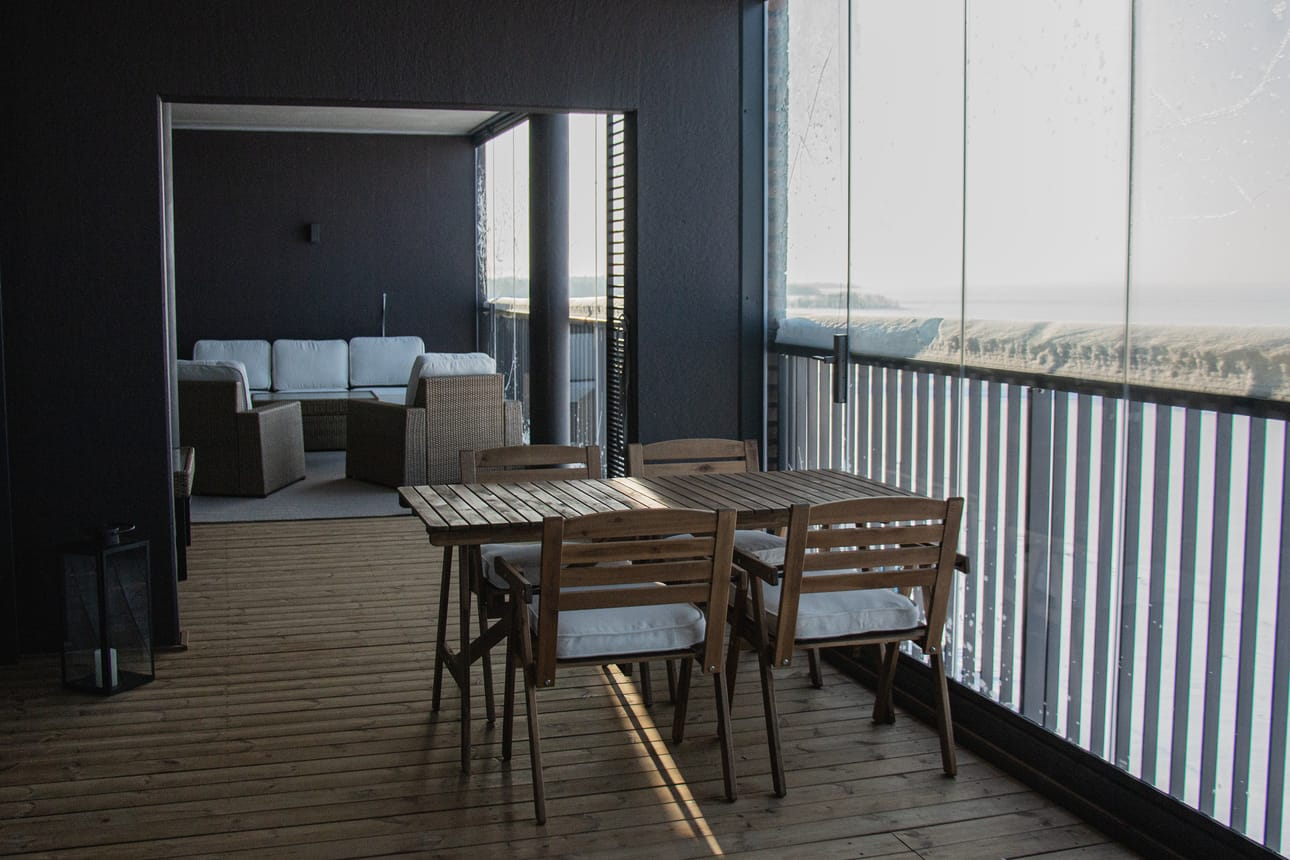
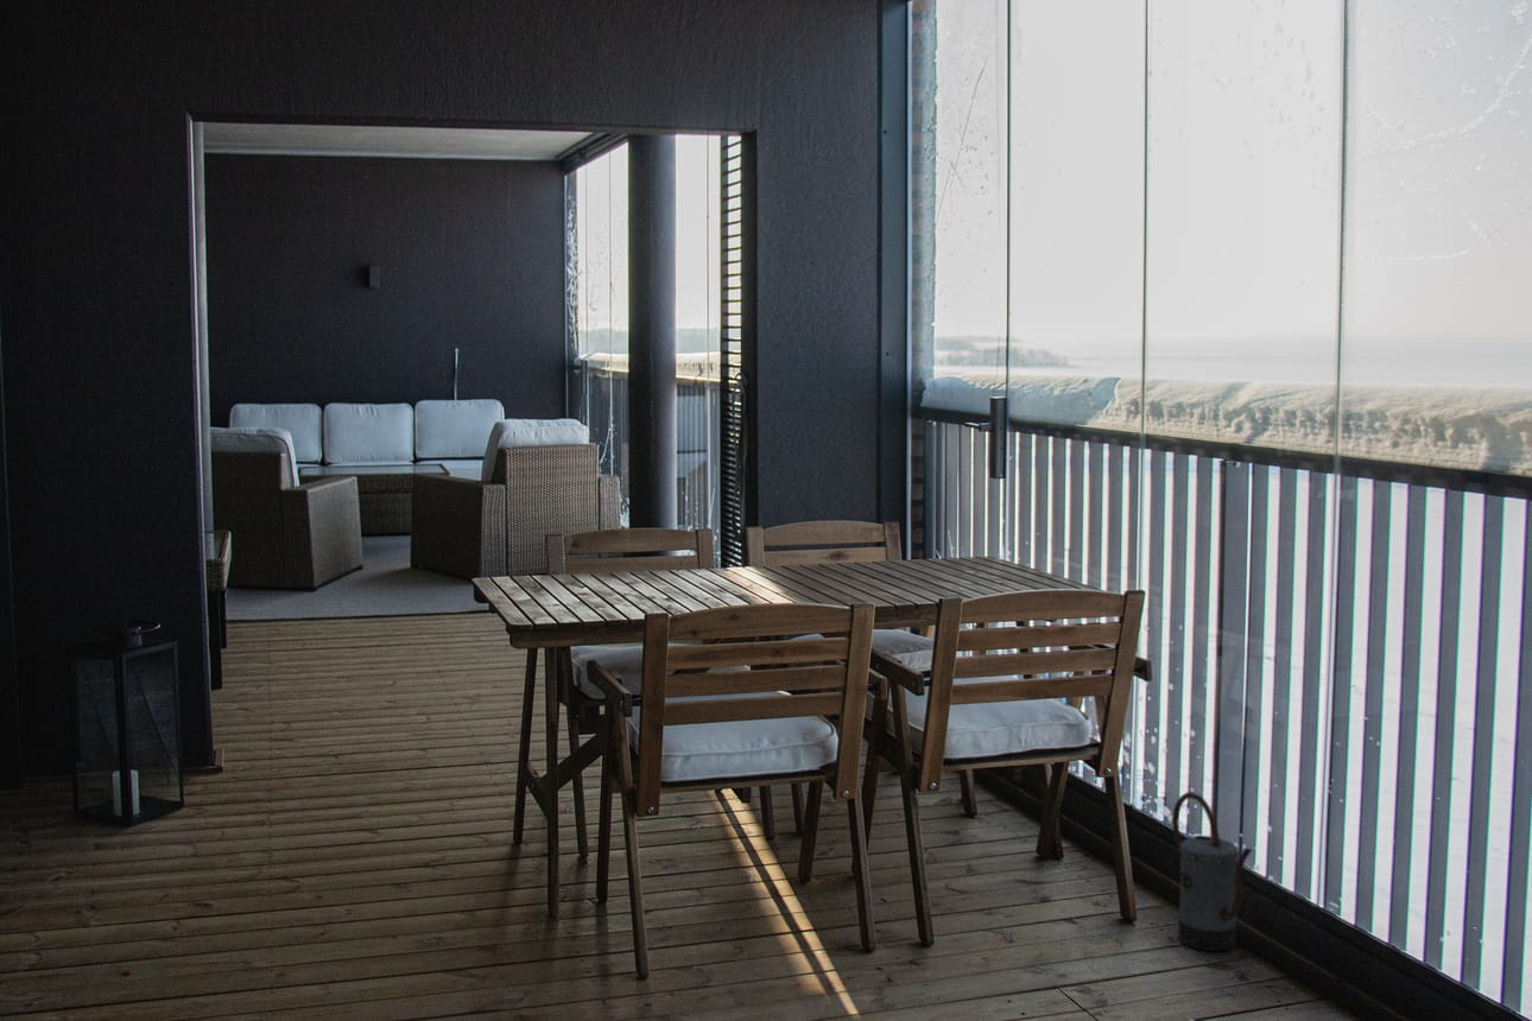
+ watering can (1209, 870)
